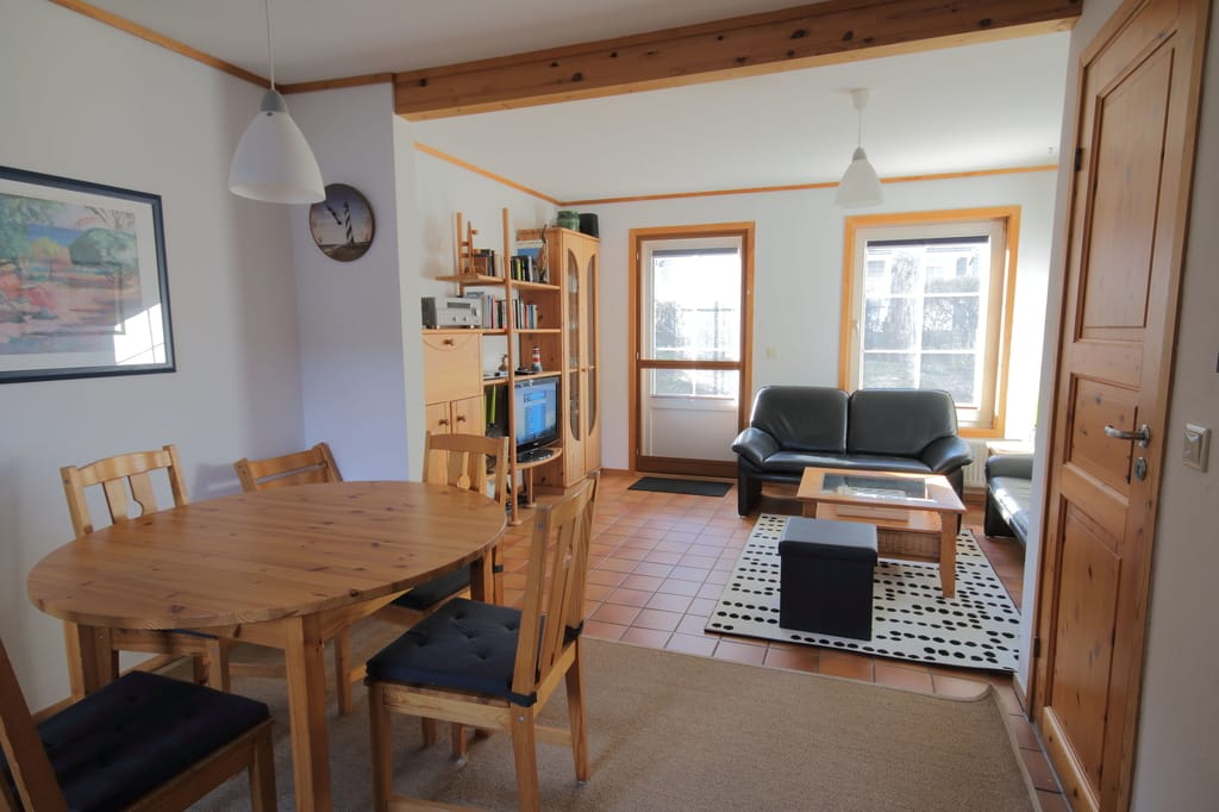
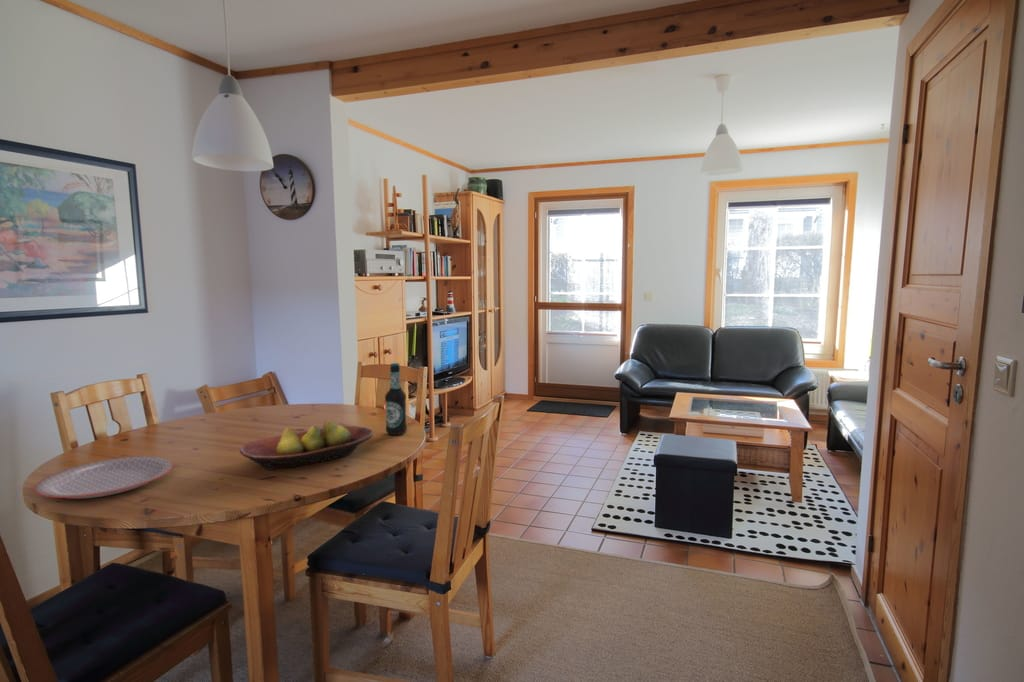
+ plate (108, 478)
+ bottle (395, 398)
+ fruit bowl (309, 441)
